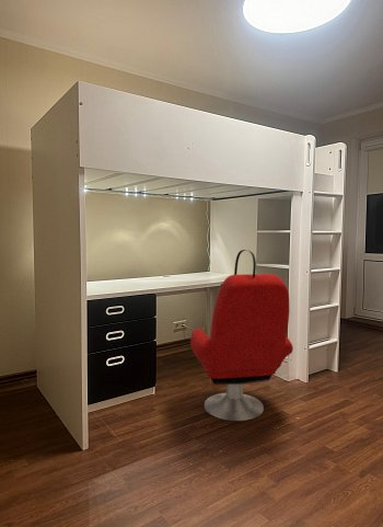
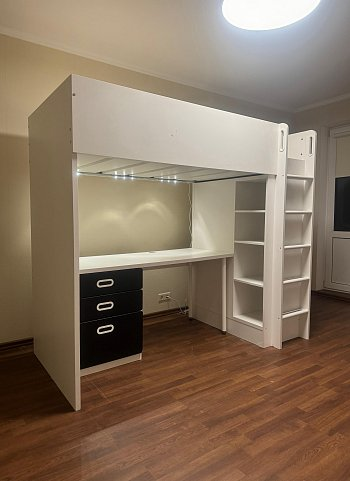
- office chair (240, 332)
